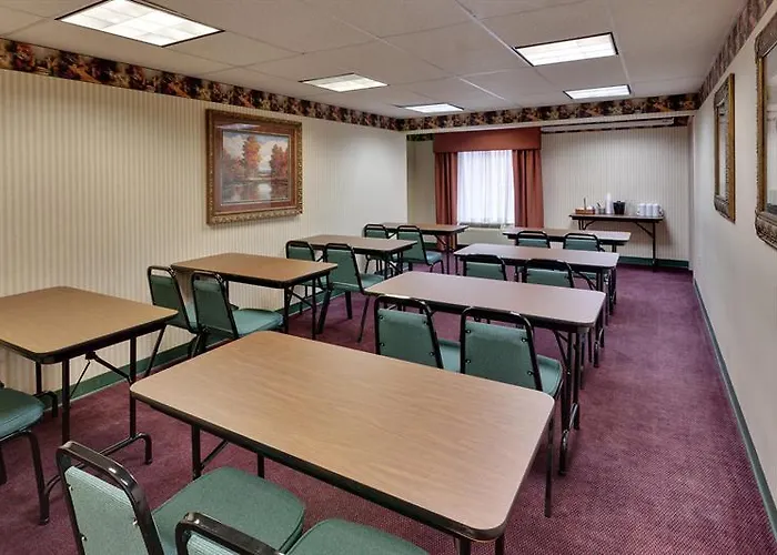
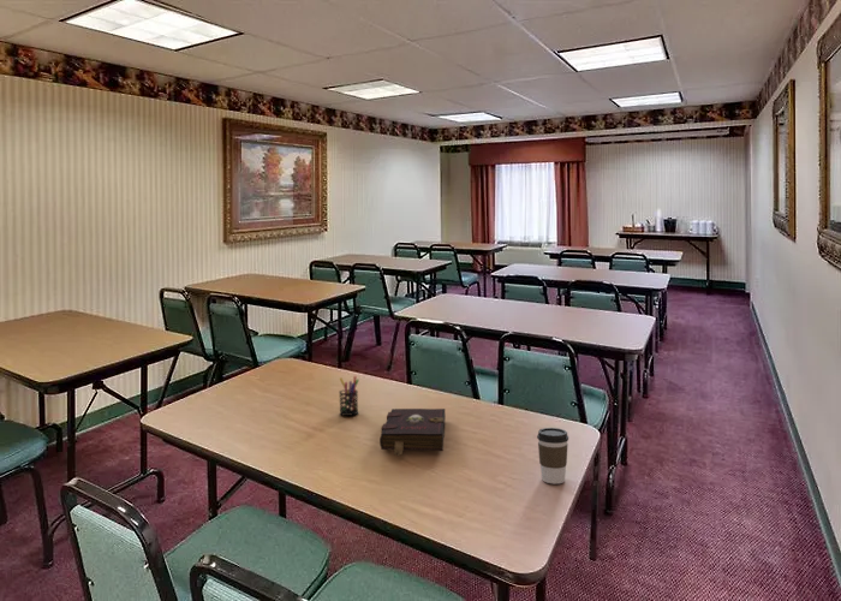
+ pen holder (351, 393)
+ book (413, 429)
+ coffee cup (553, 456)
